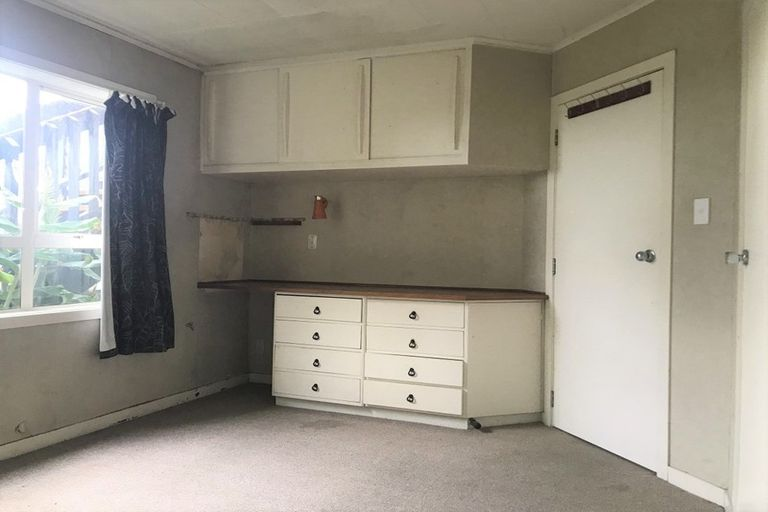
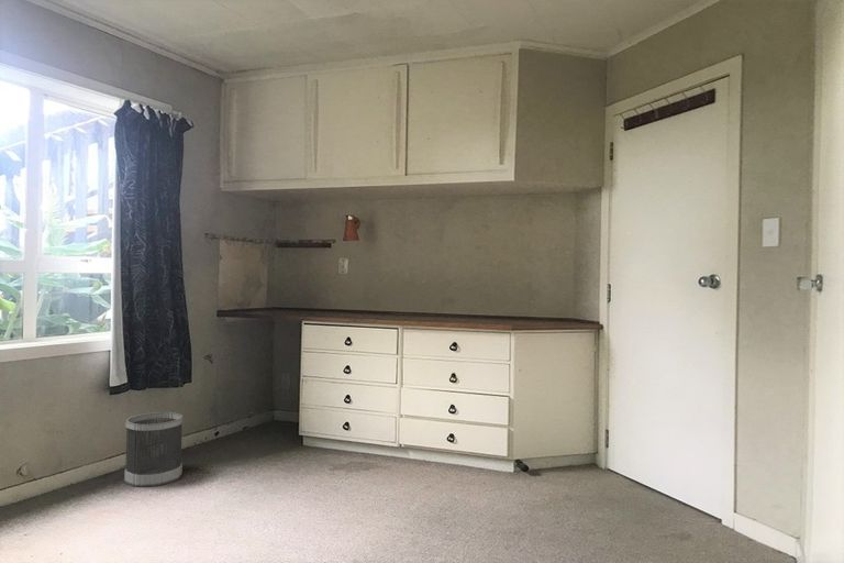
+ wastebasket (154, 448)
